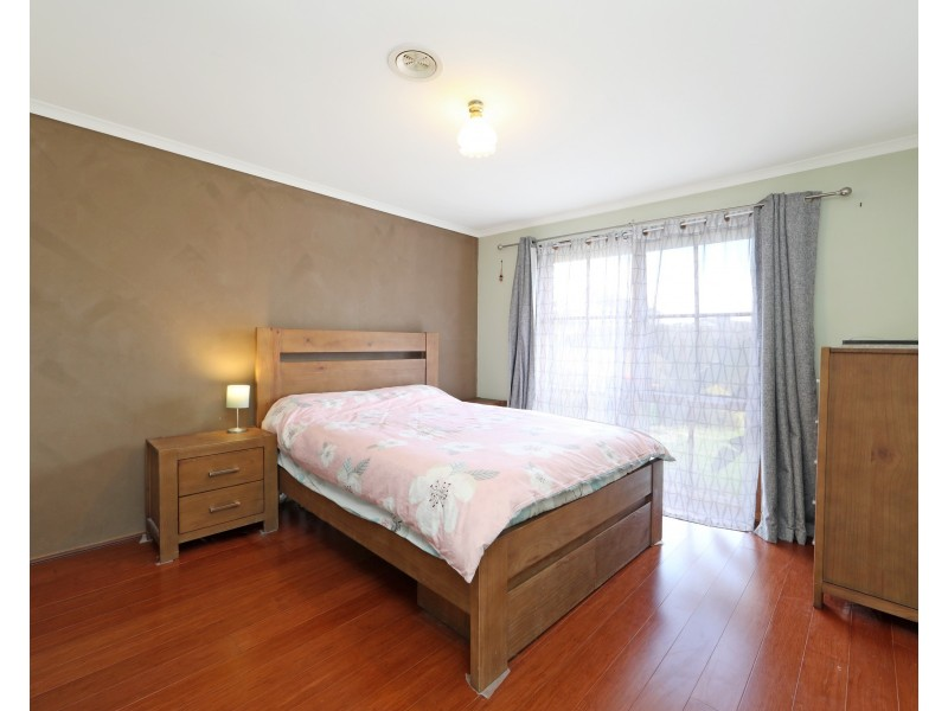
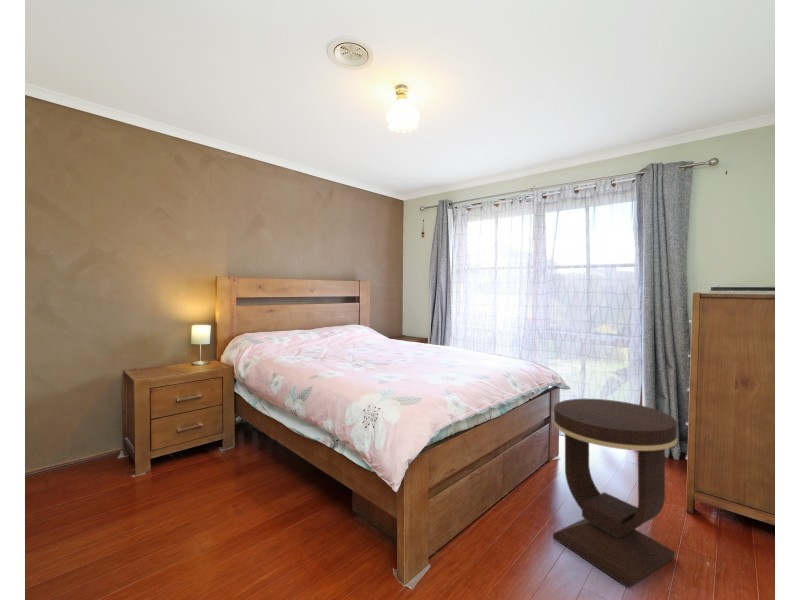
+ side table (604, 492)
